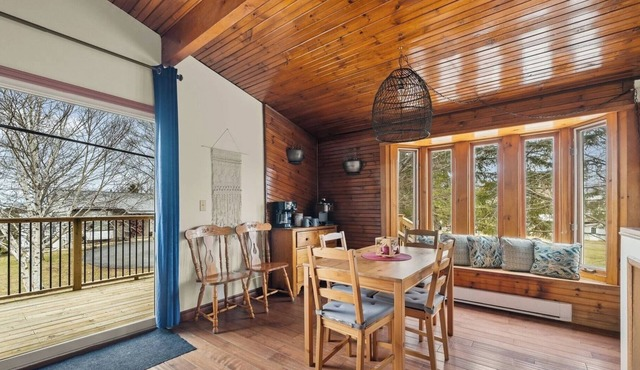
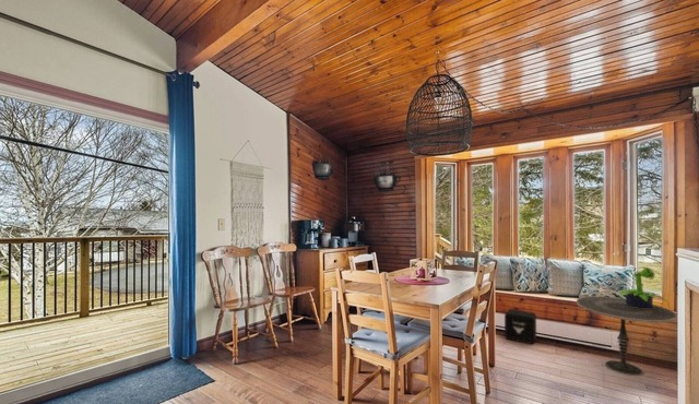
+ side table (623, 337)
+ air purifier (520, 325)
+ potted plant (638, 285)
